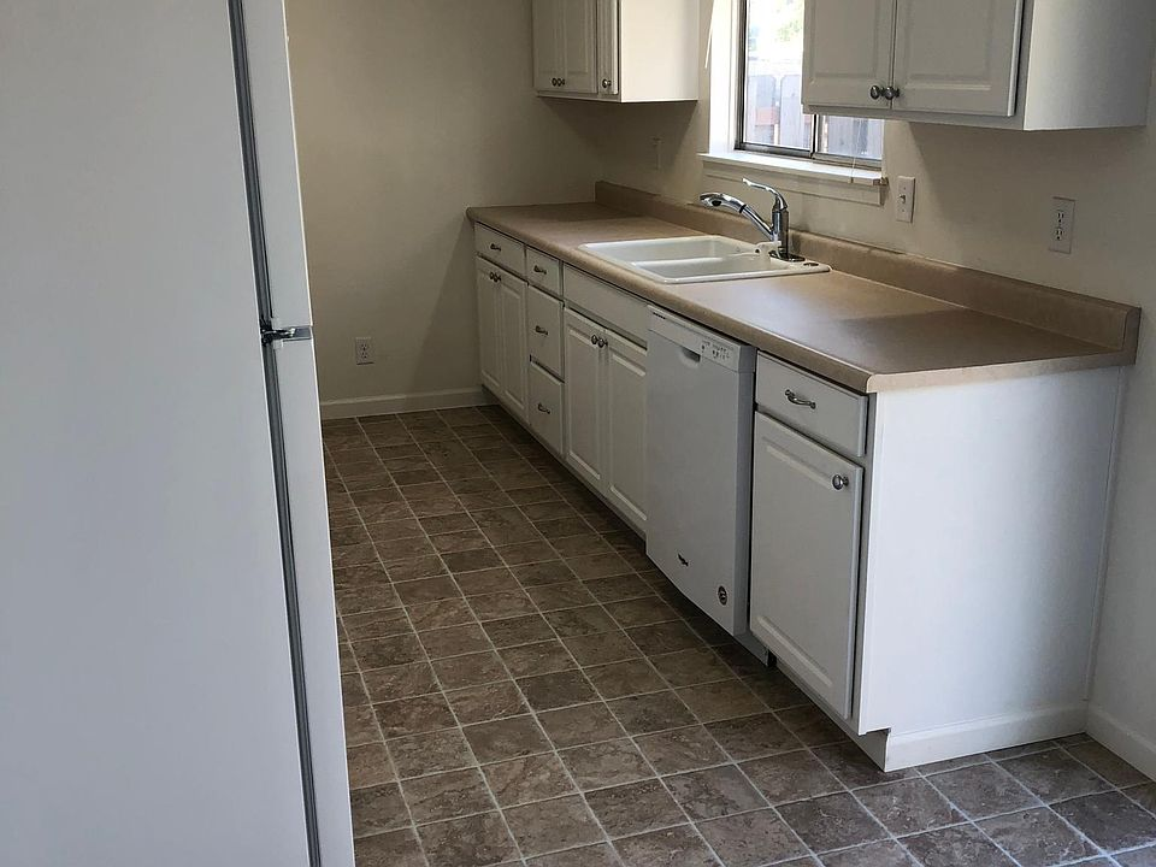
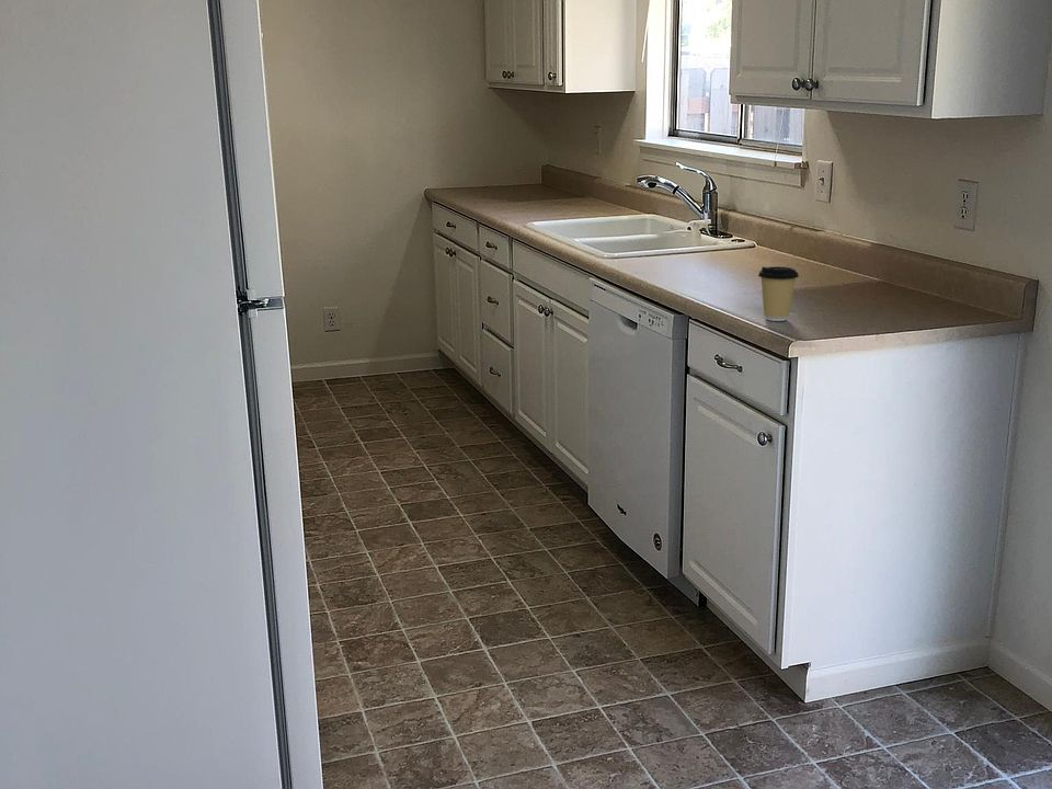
+ coffee cup (777, 293)
